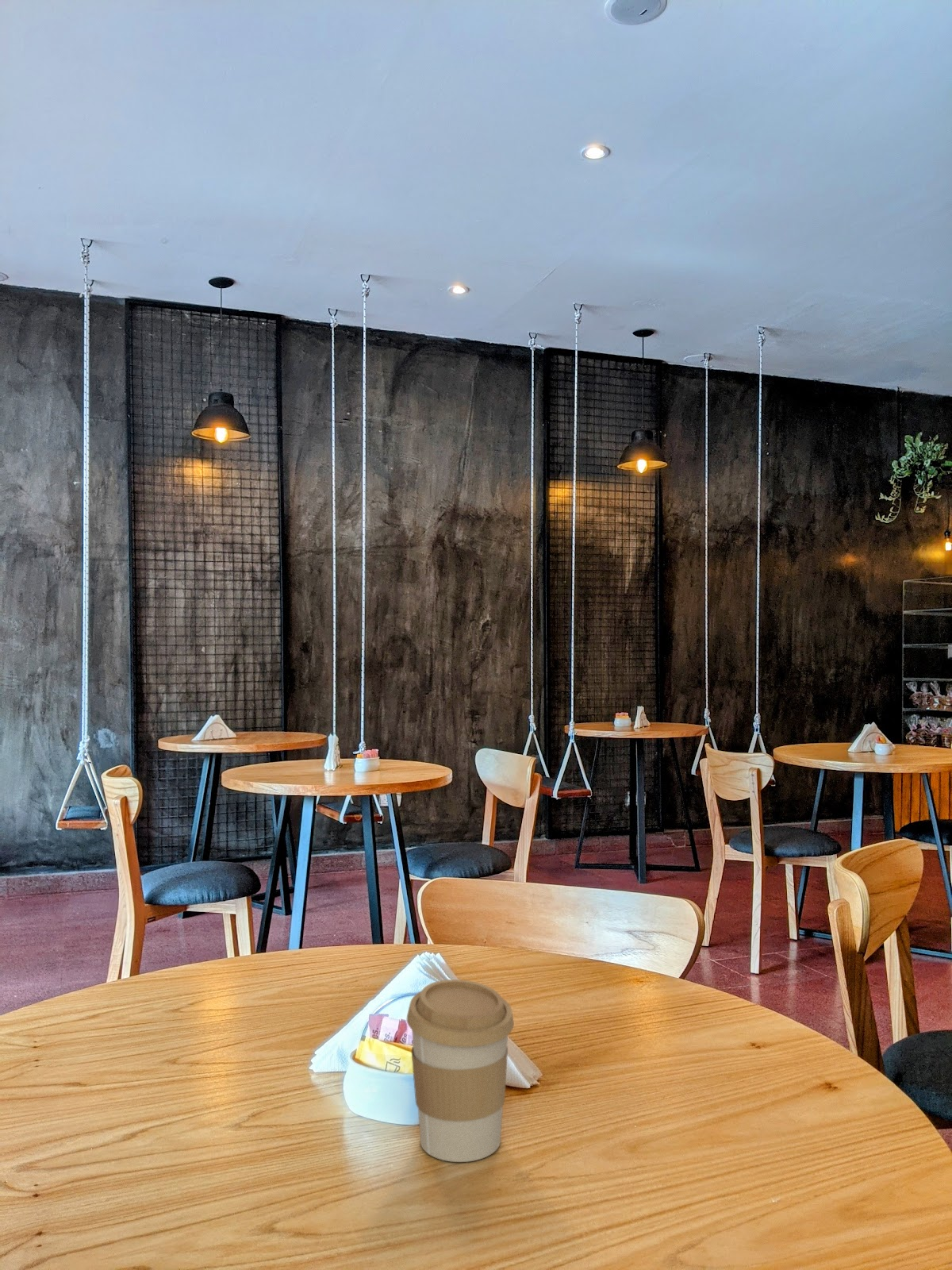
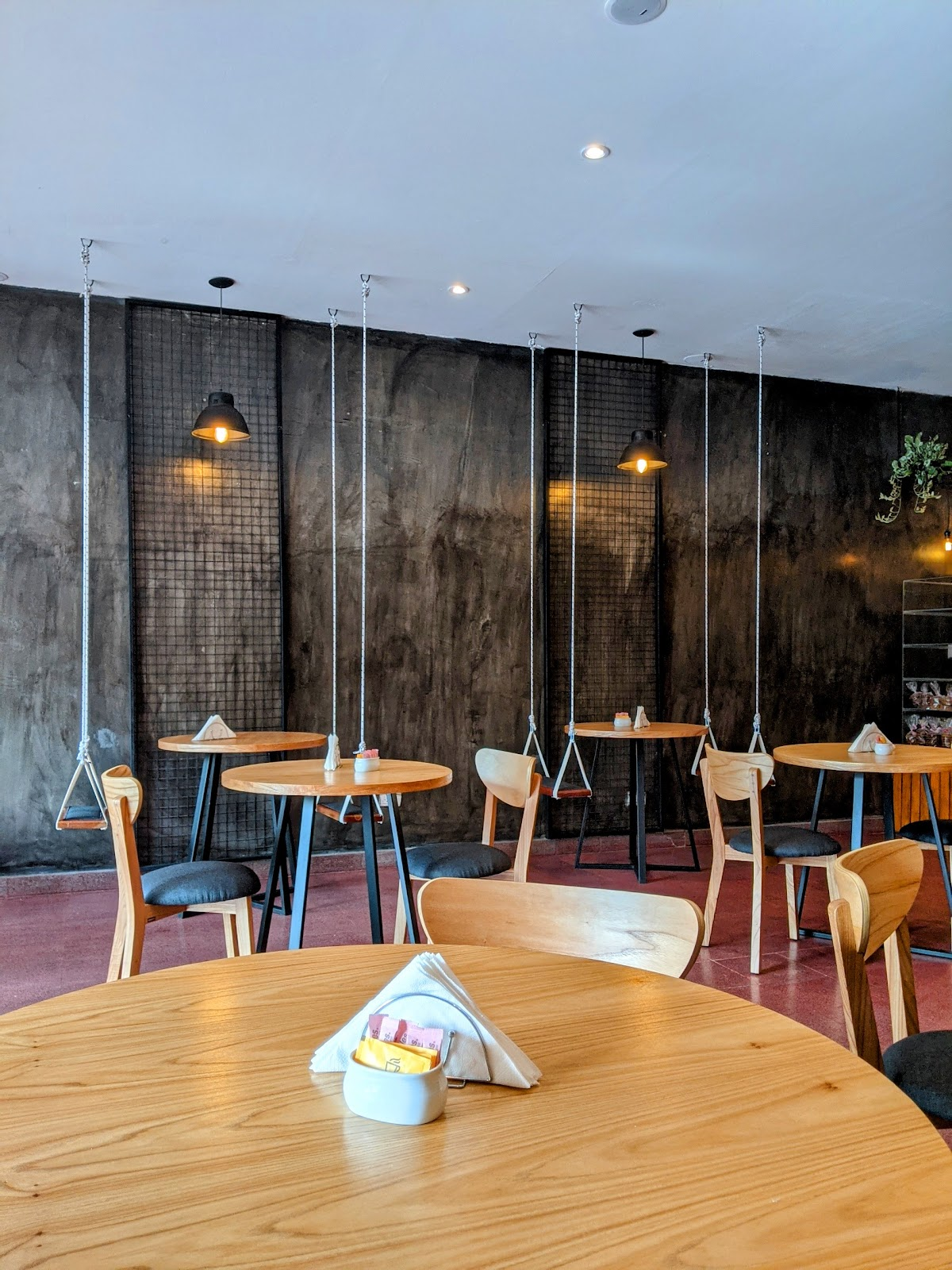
- coffee cup (460, 1066)
